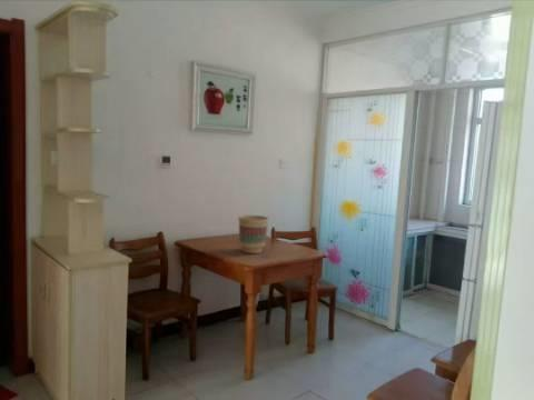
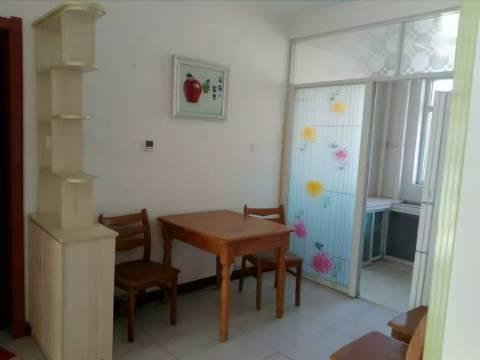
- flower pot (253, 234)
